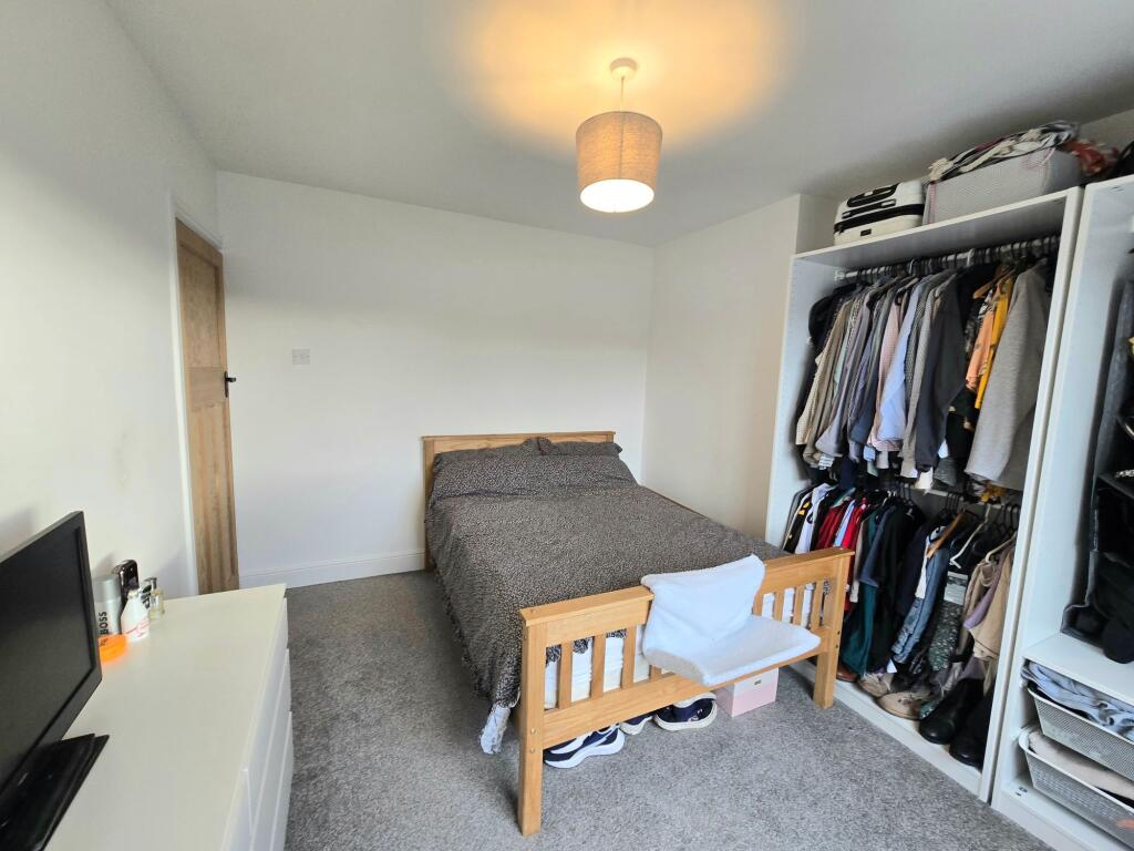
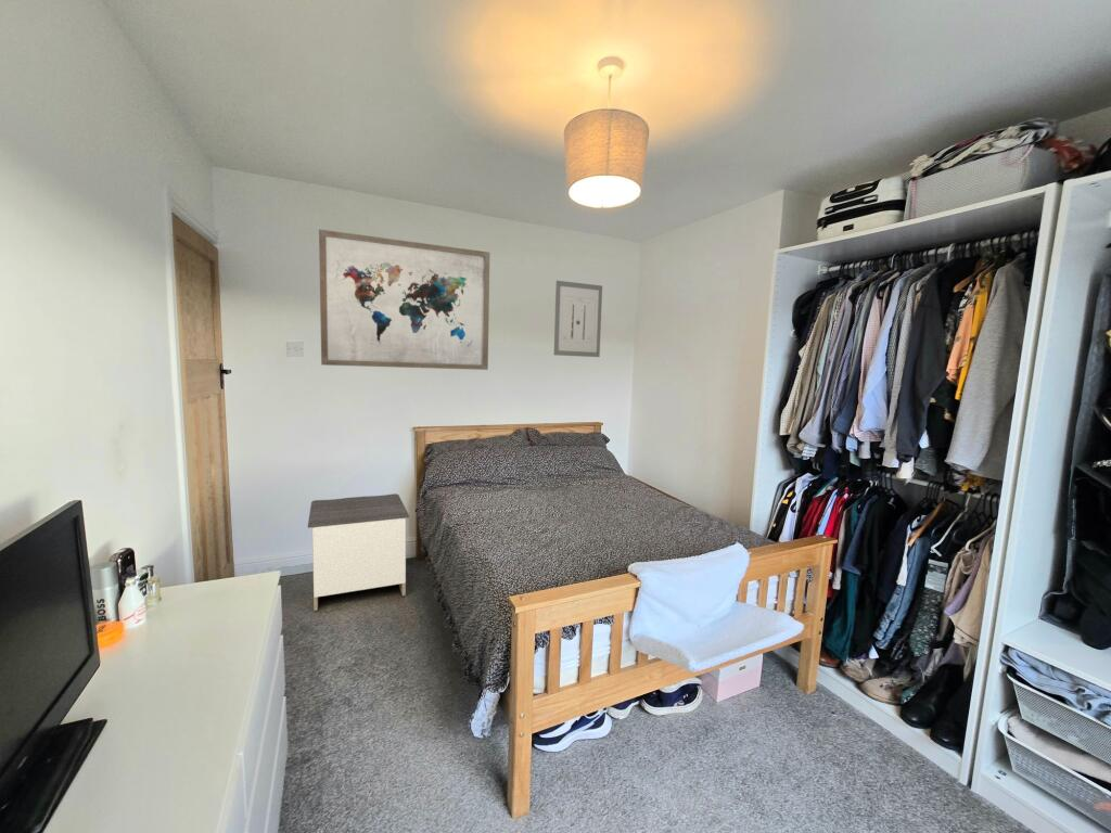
+ wall art (578, 319)
+ nightstand (358, 546)
+ wall art (410, 305)
